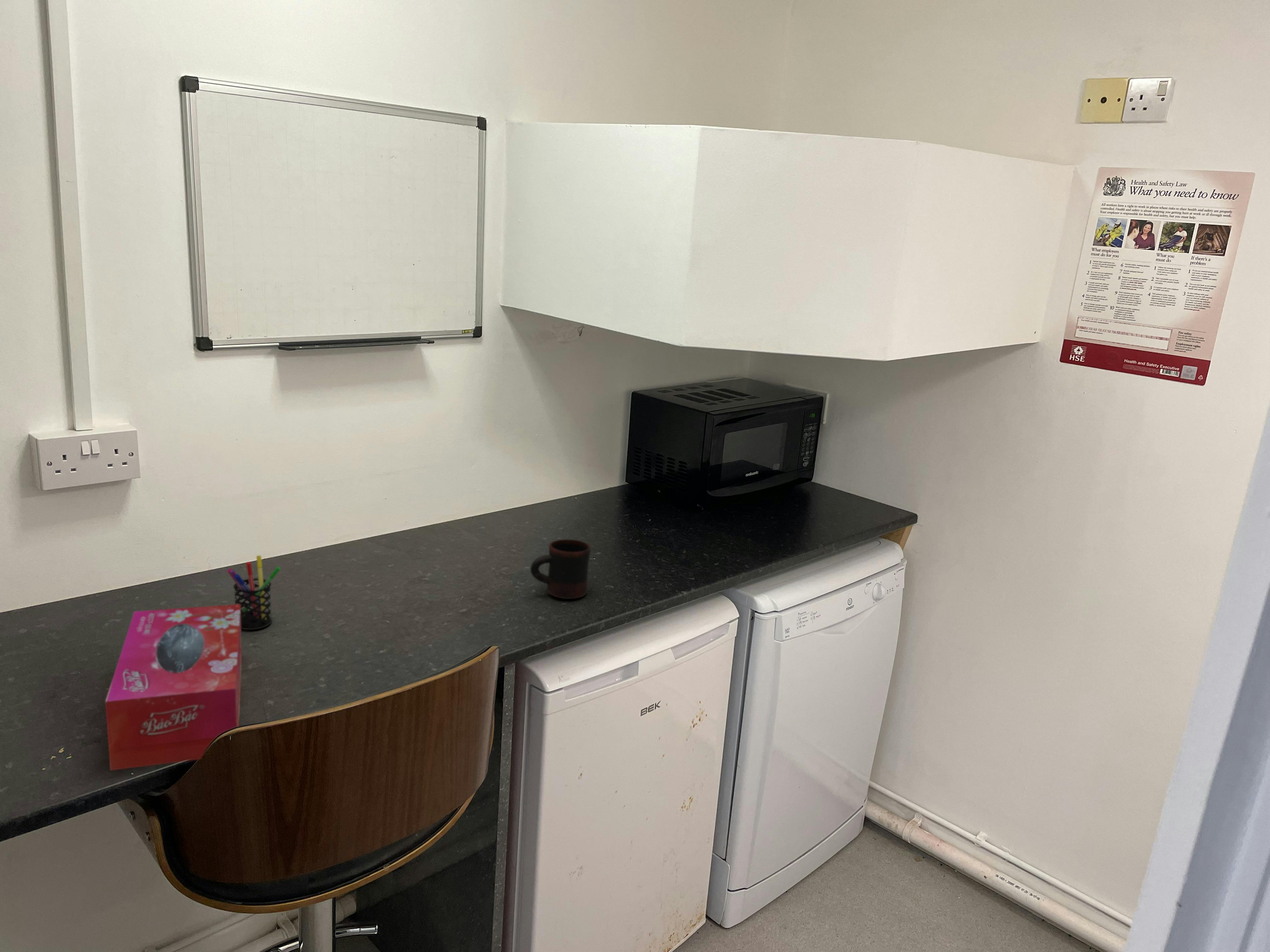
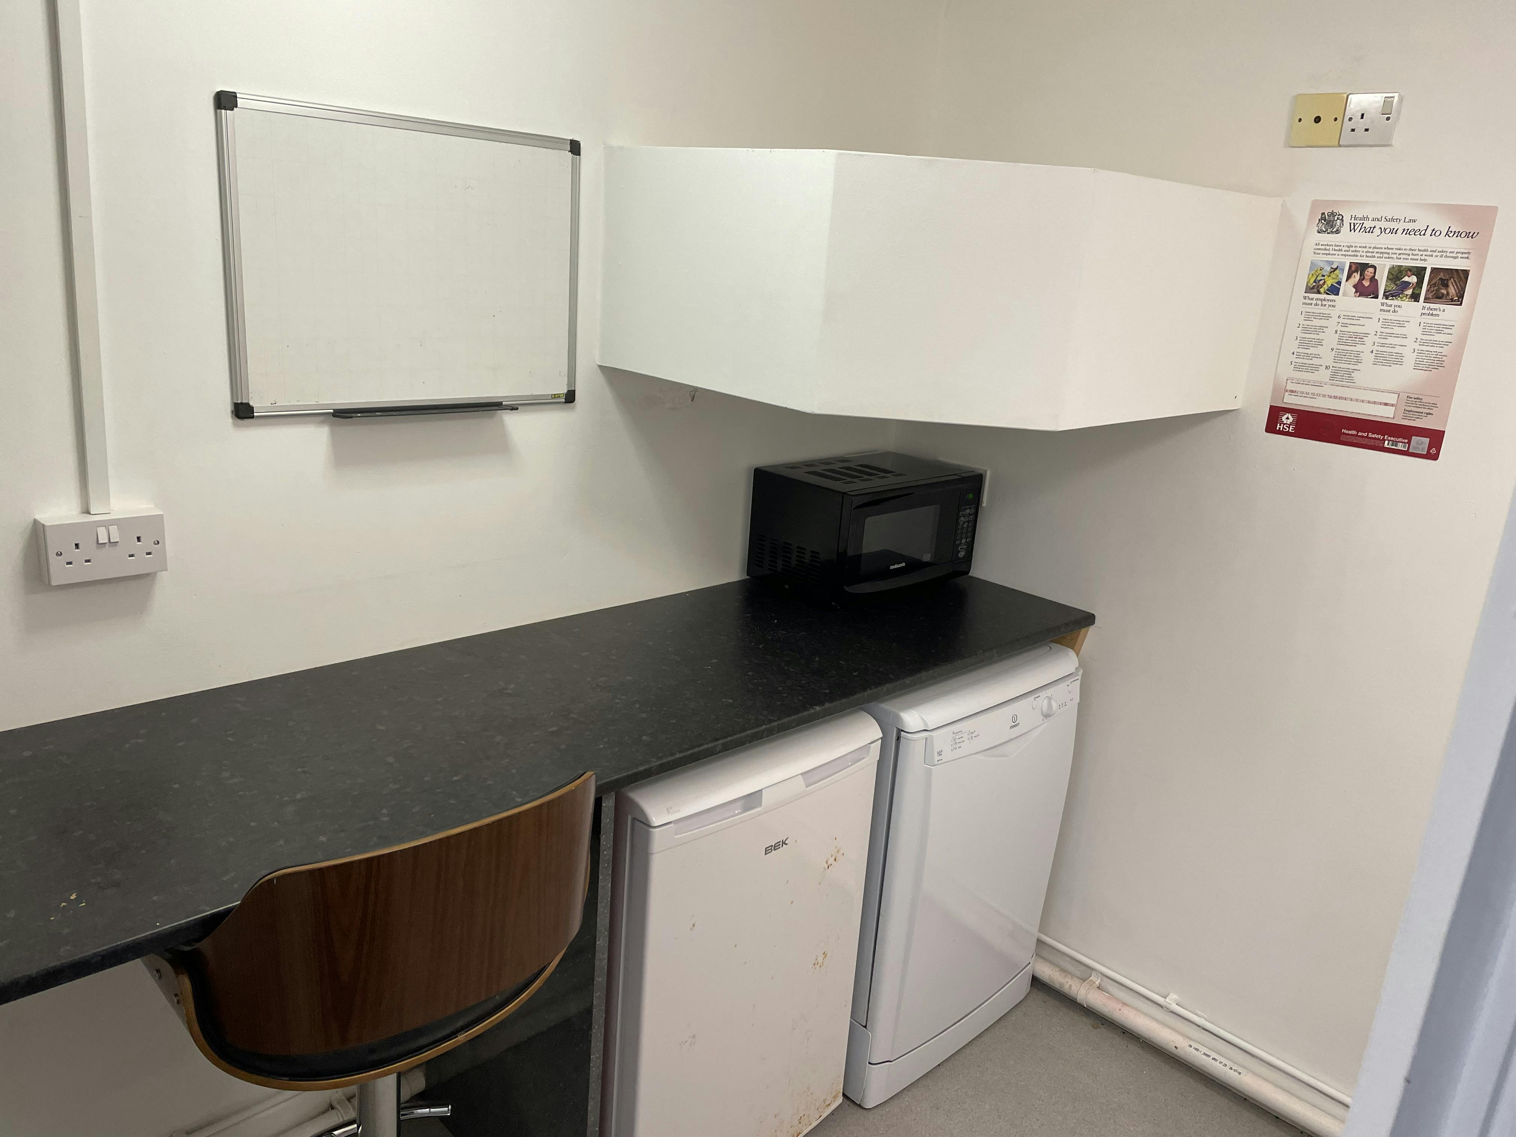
- mug (559, 570)
- tissue box (182, 678)
- pen holder (256, 590)
